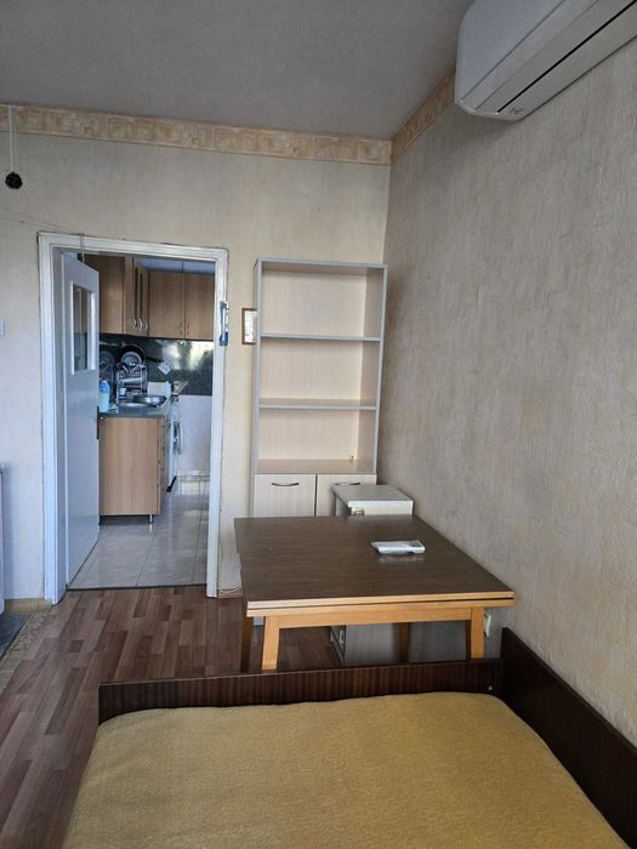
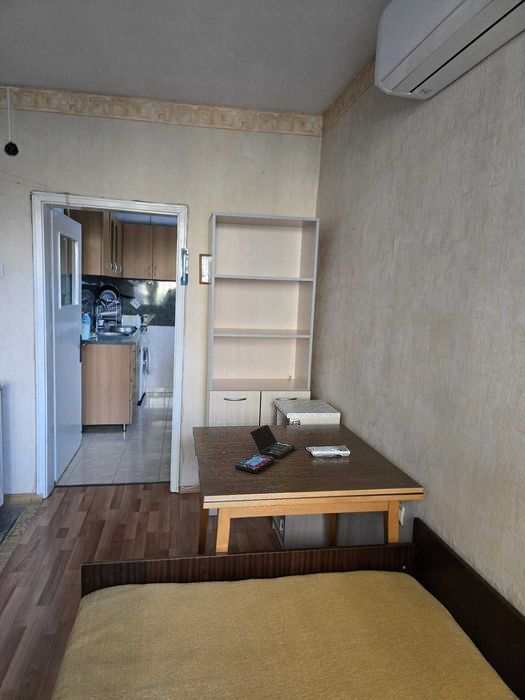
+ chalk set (261, 445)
